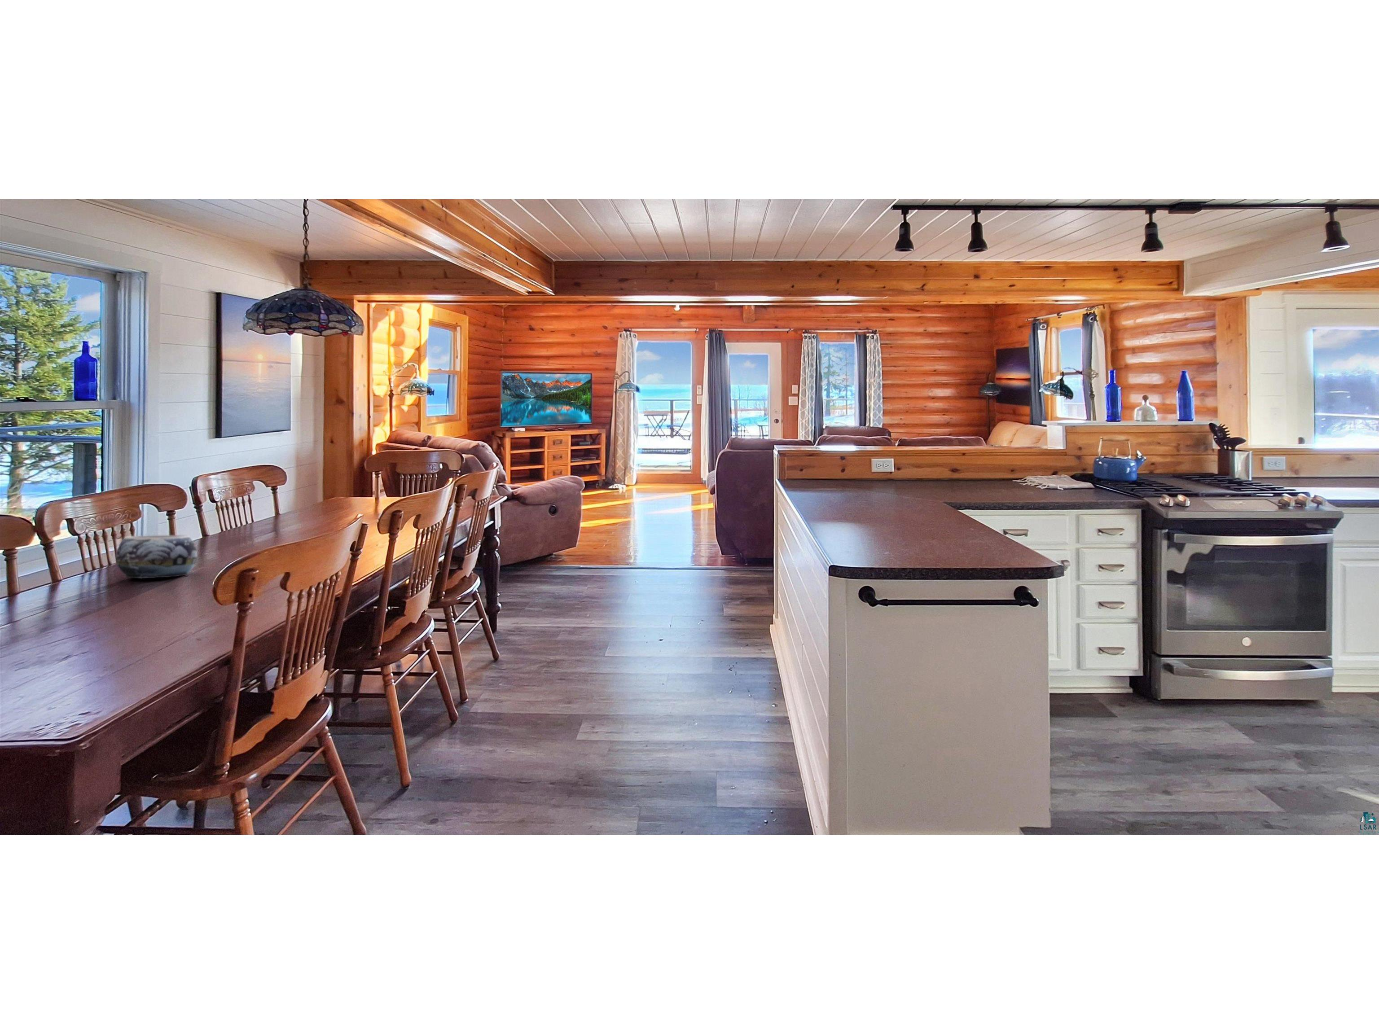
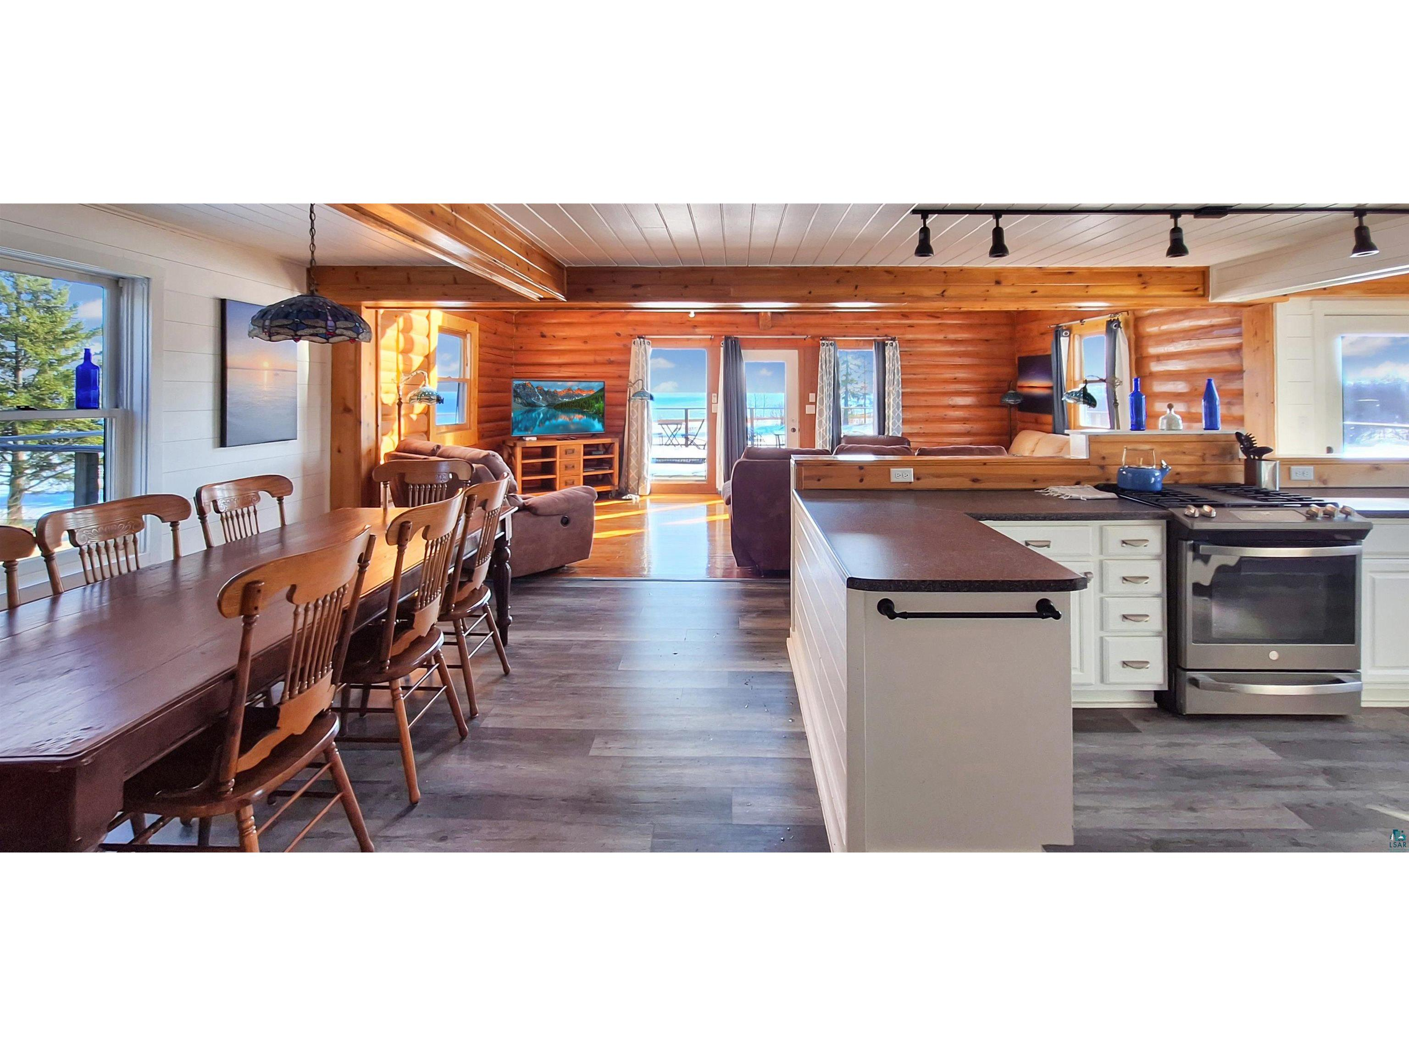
- decorative bowl (157, 556)
